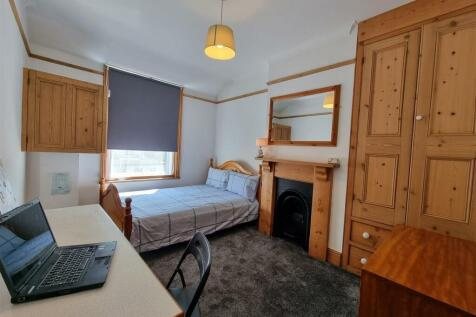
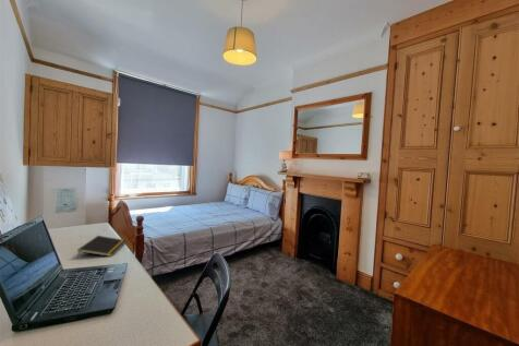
+ notepad (104, 244)
